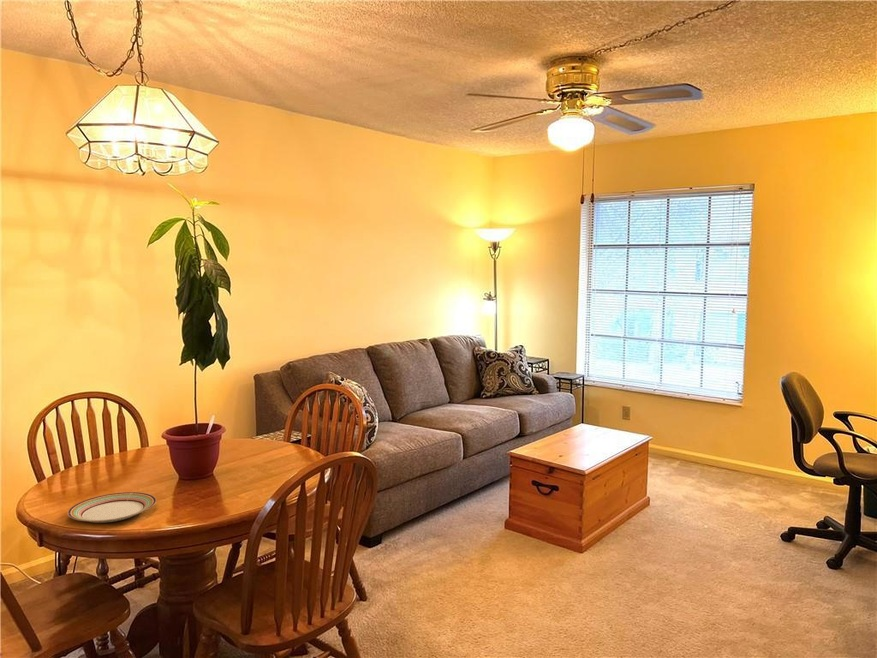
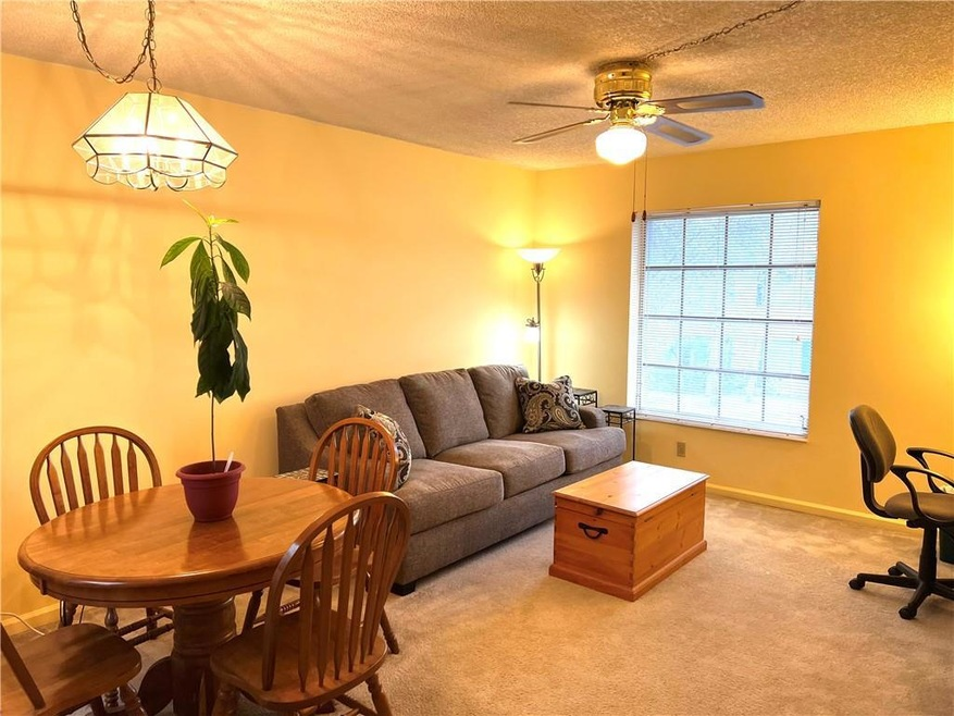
- plate (113, 508)
